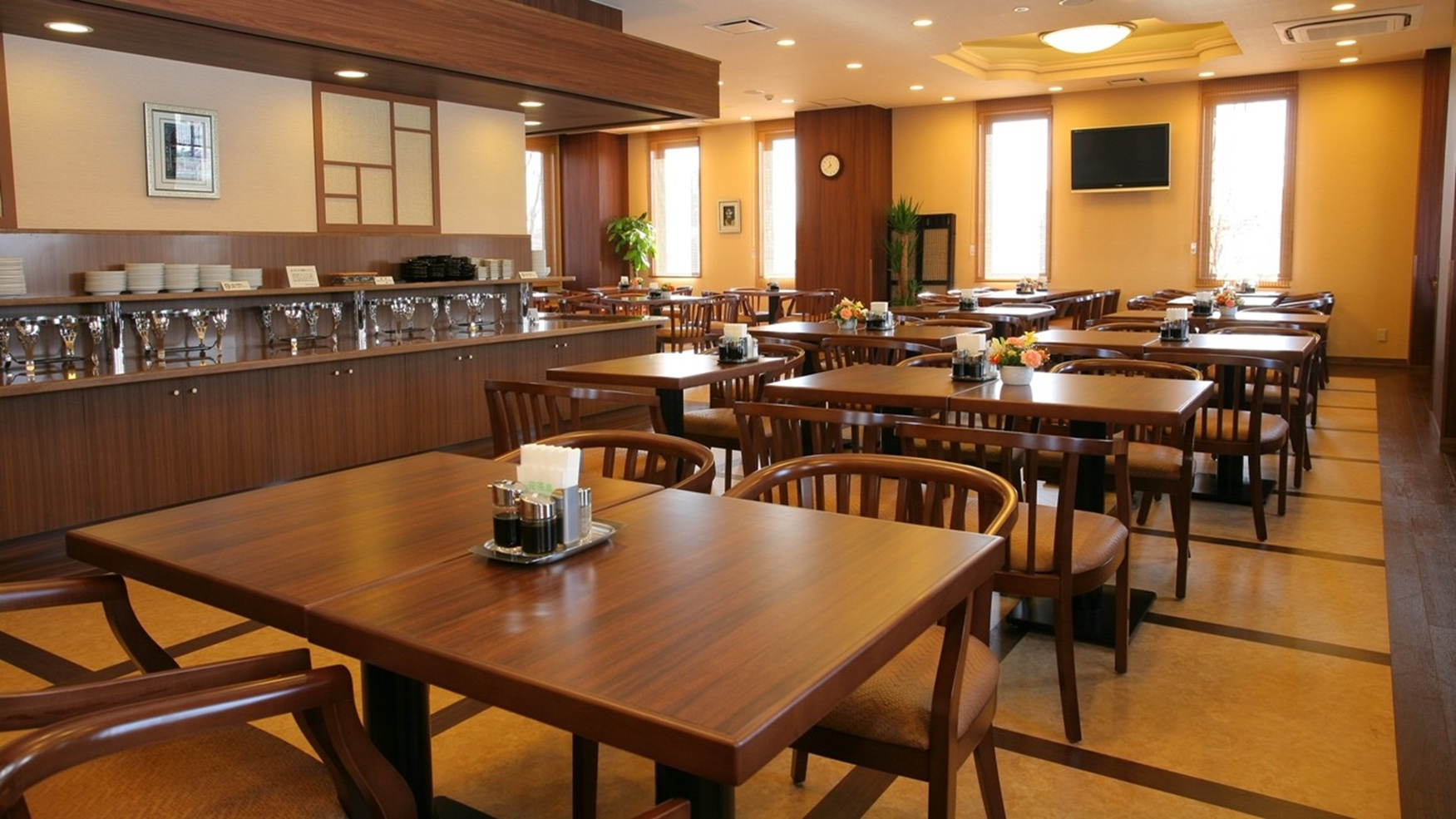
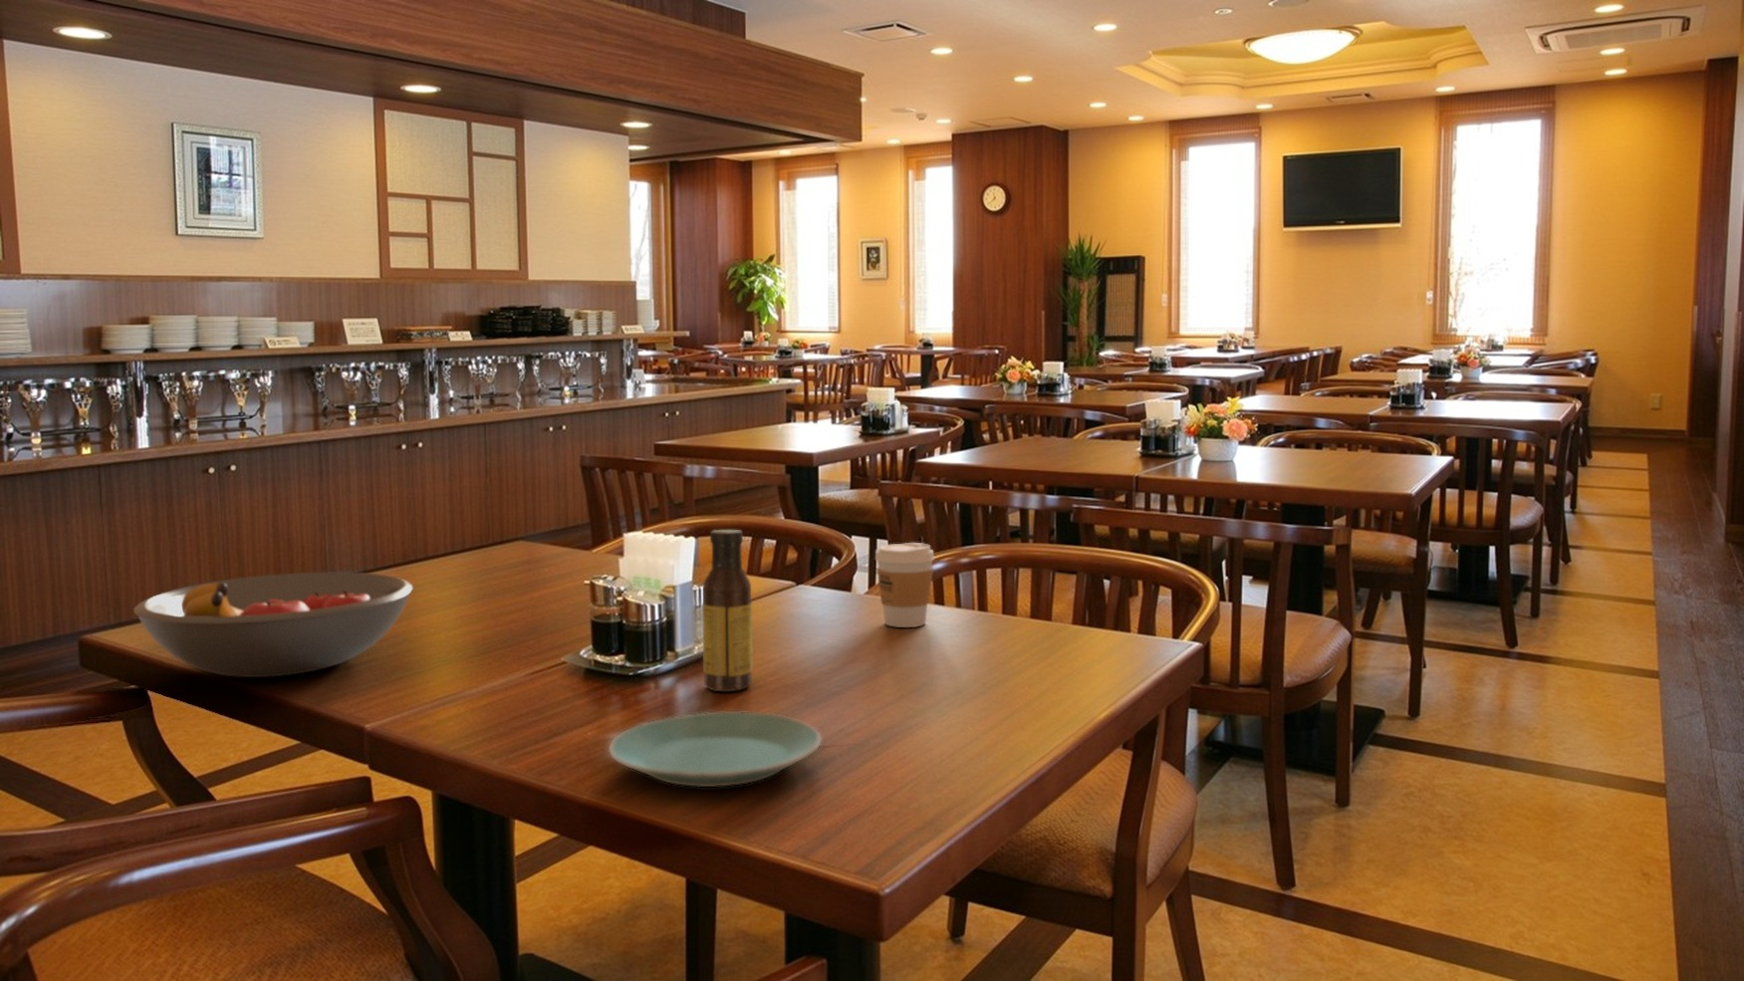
+ coffee cup (904, 583)
+ sauce bottle (727, 608)
+ fruit bowl (280, 619)
+ plate (716, 751)
